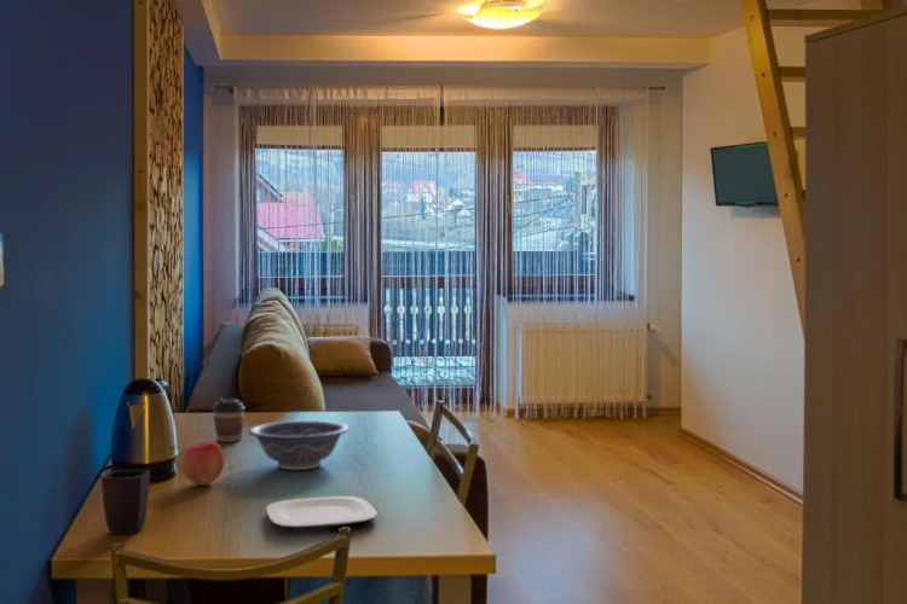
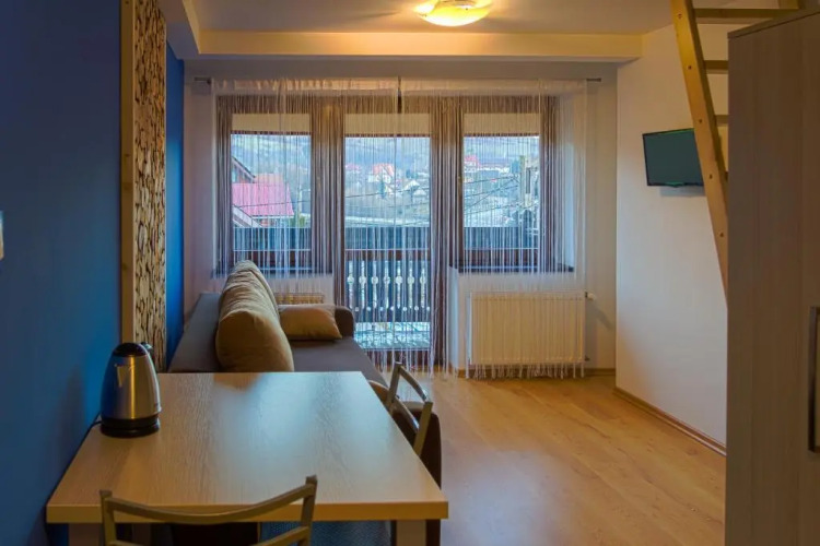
- mug (126, 500)
- decorative bowl (299, 446)
- coffee cup (229, 418)
- plate (320, 513)
- apple (202, 463)
